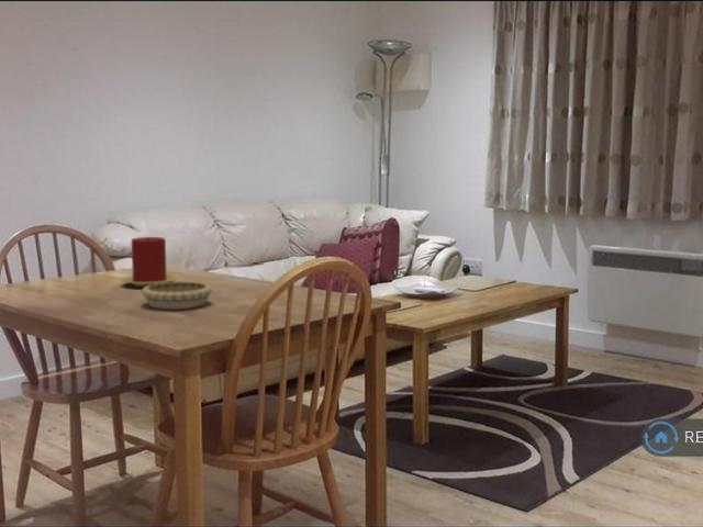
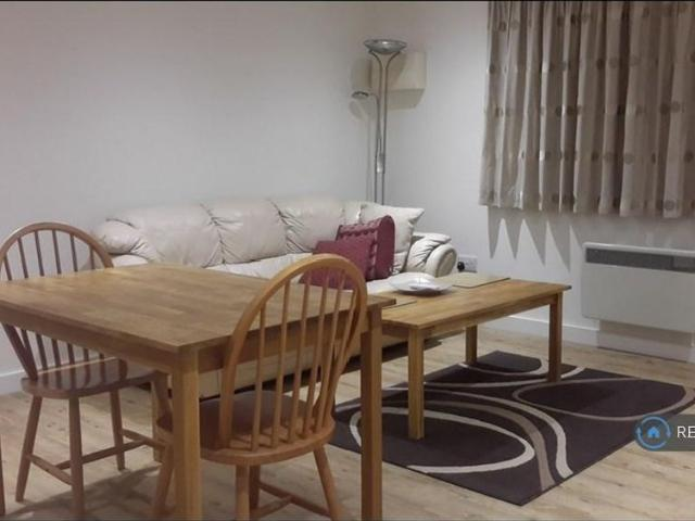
- decorative bowl (177, 294)
- candle (148, 260)
